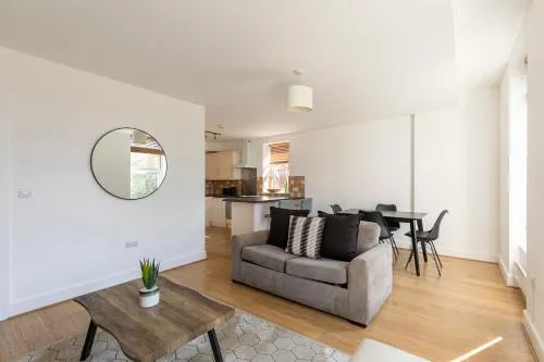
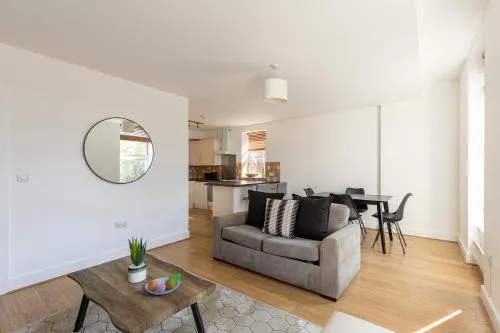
+ fruit bowl (164, 281)
